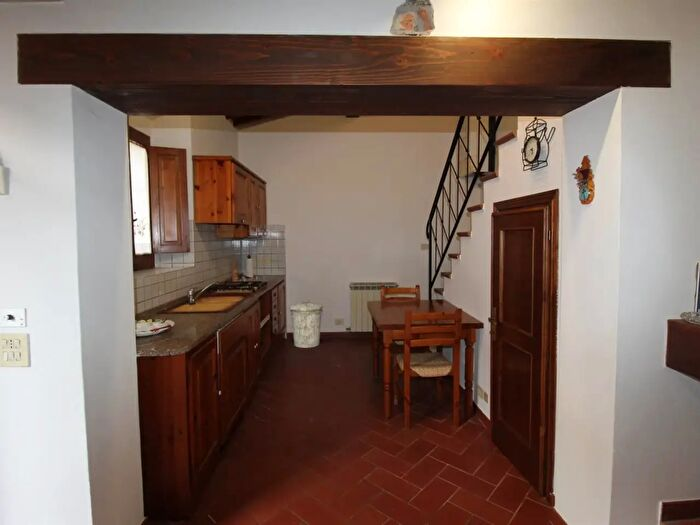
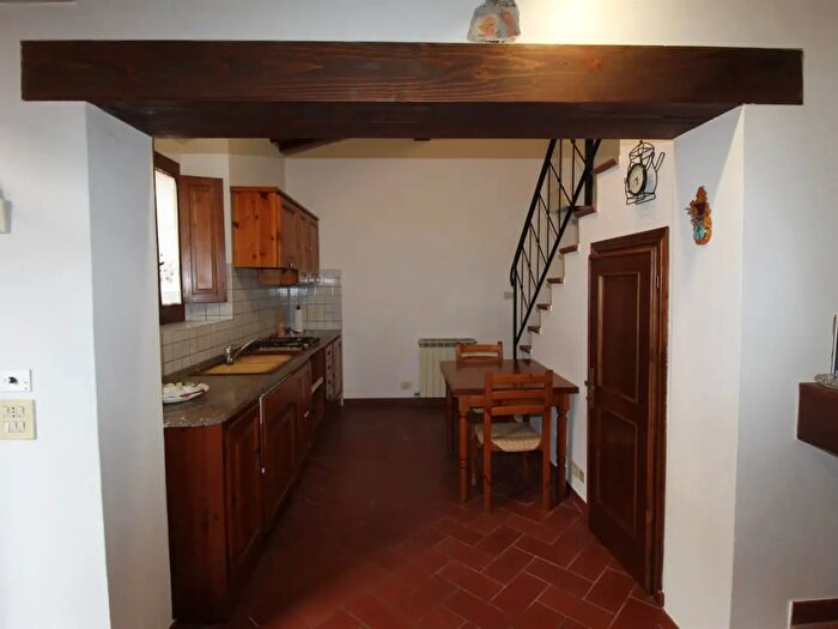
- trash can (306, 321)
